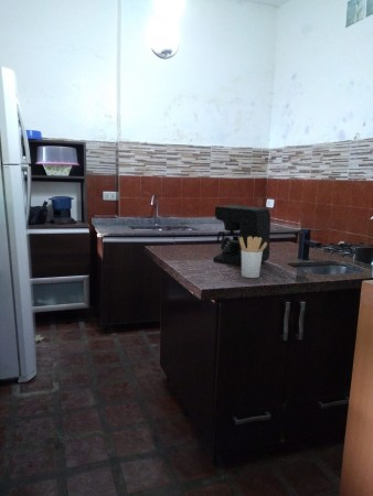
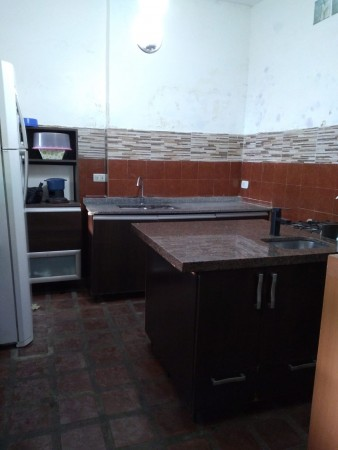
- coffee maker (239, 234)
- utensil holder (252, 256)
